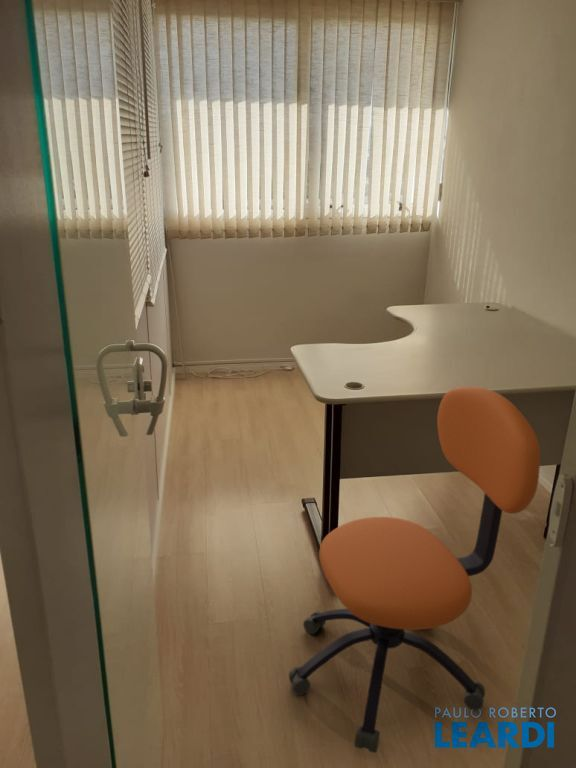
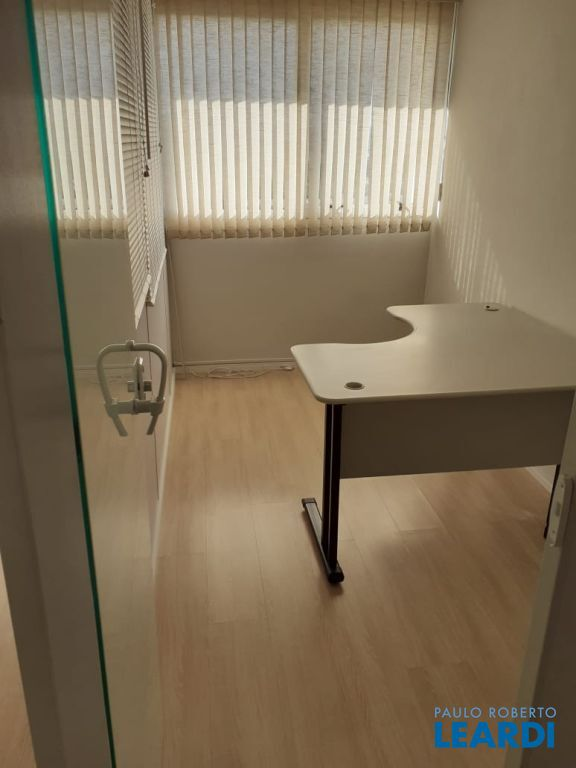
- office chair (398, 548)
